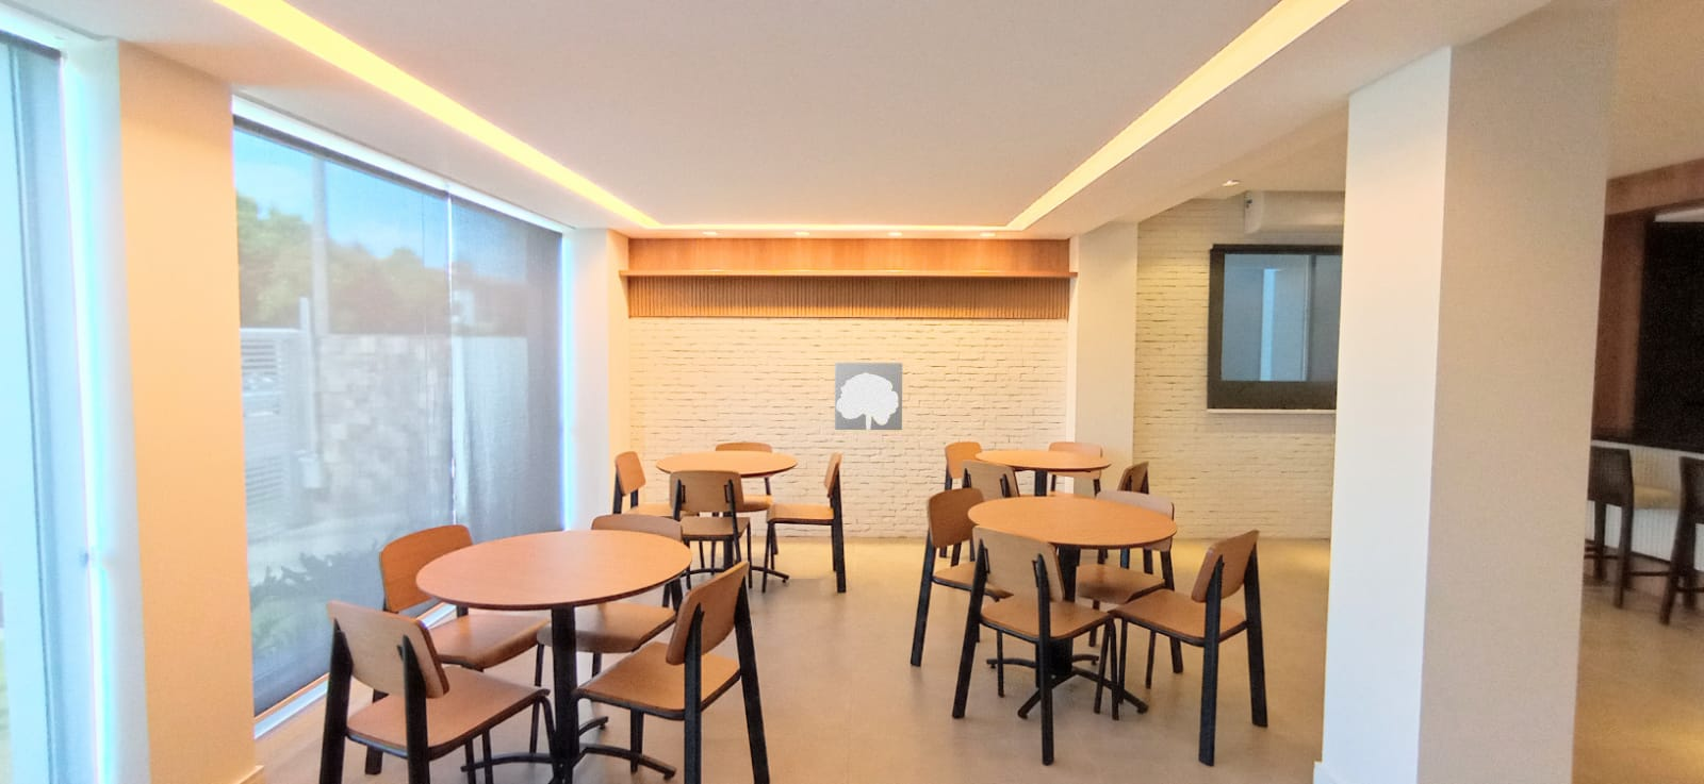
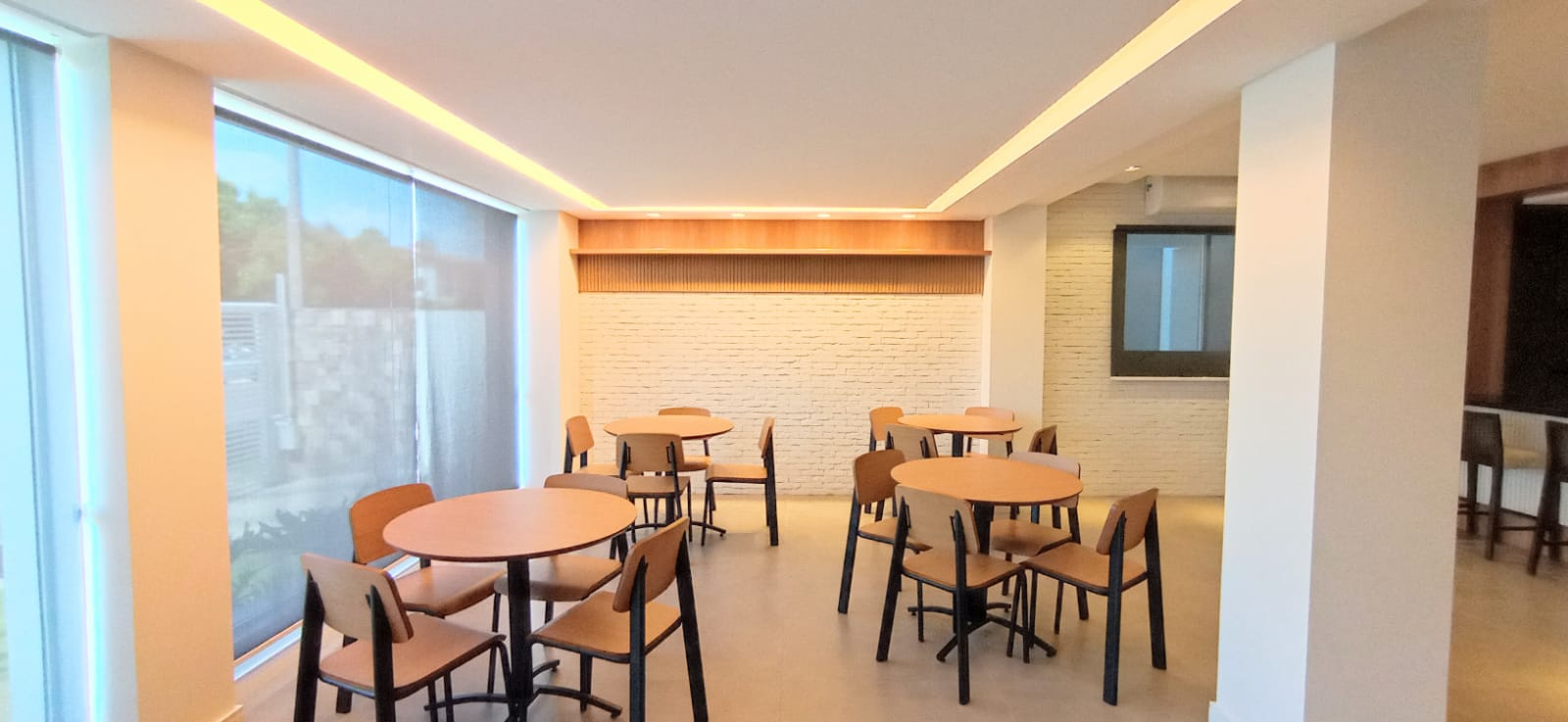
- wall art (868, 395)
